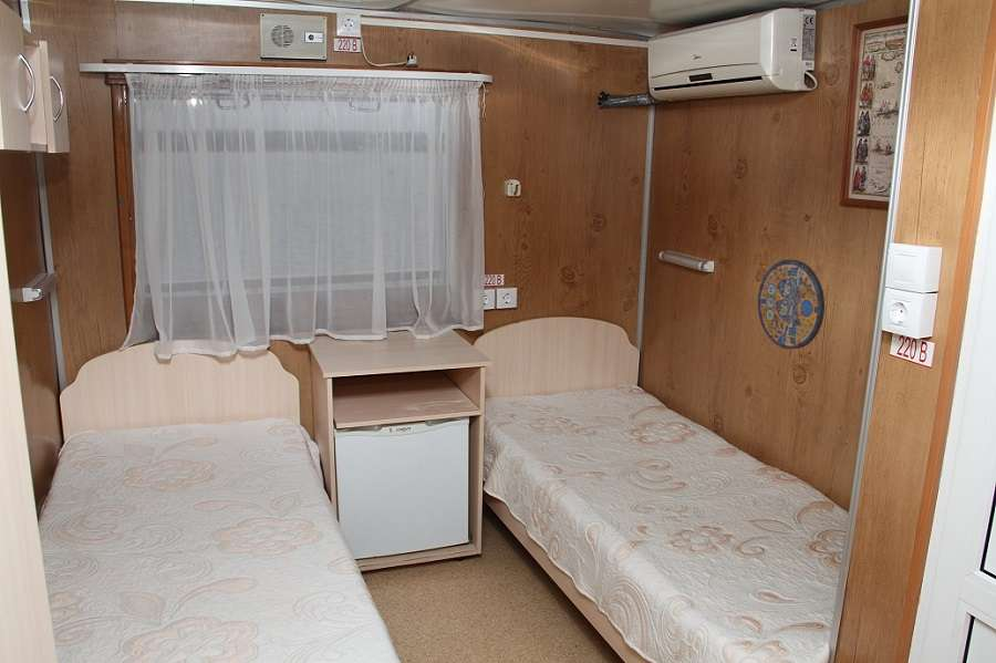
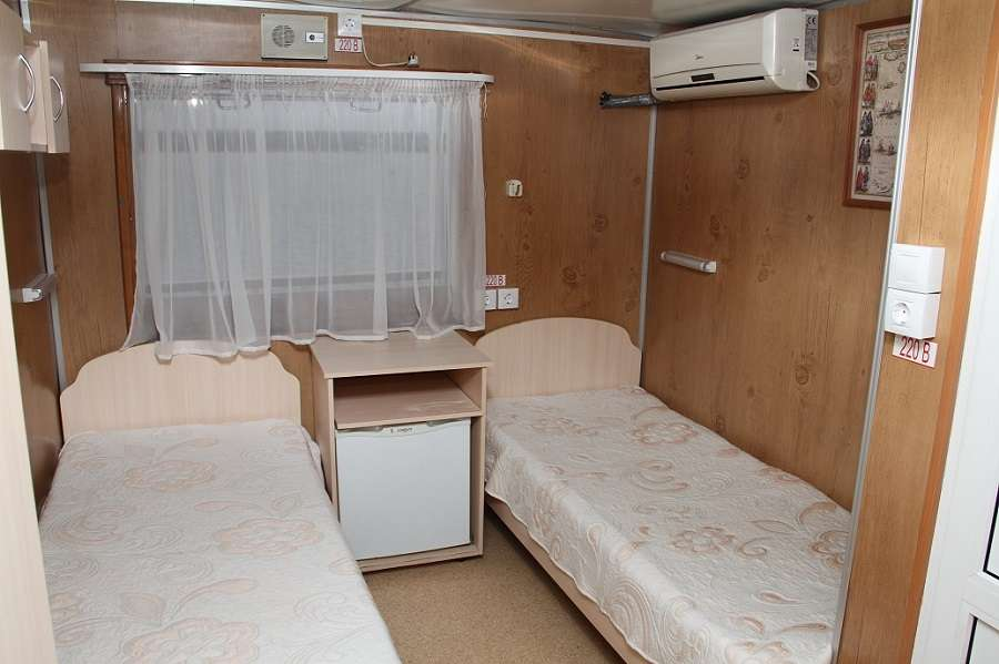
- manhole cover (789, 304)
